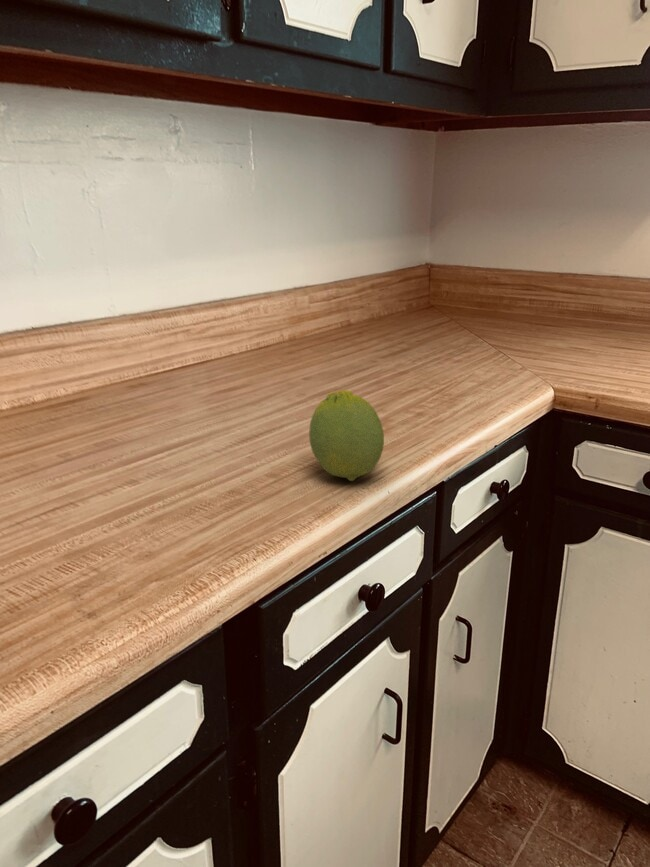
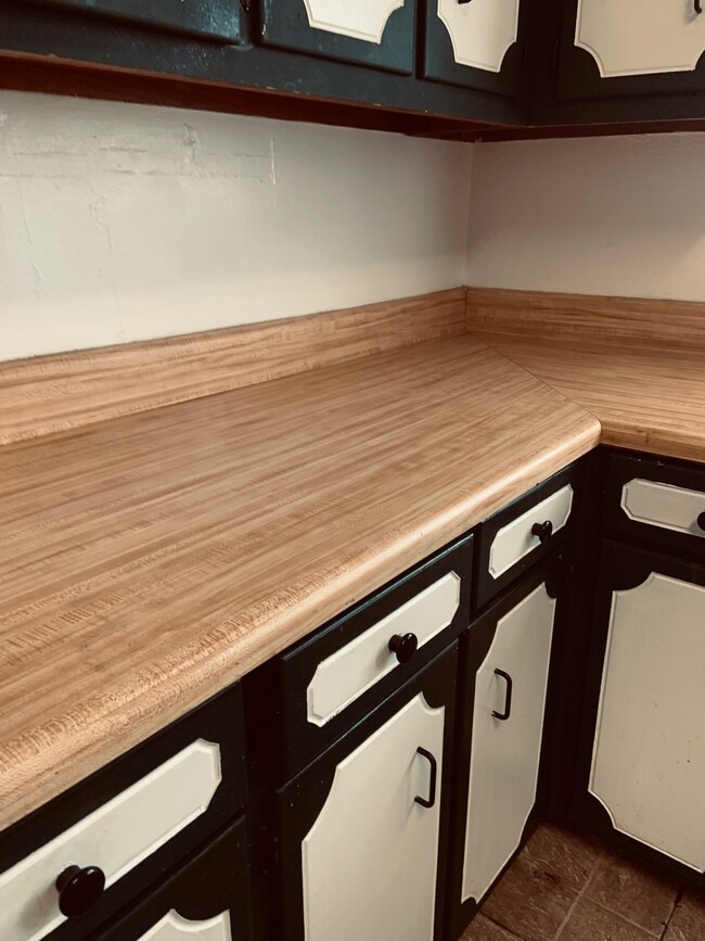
- fruit (346, 434)
